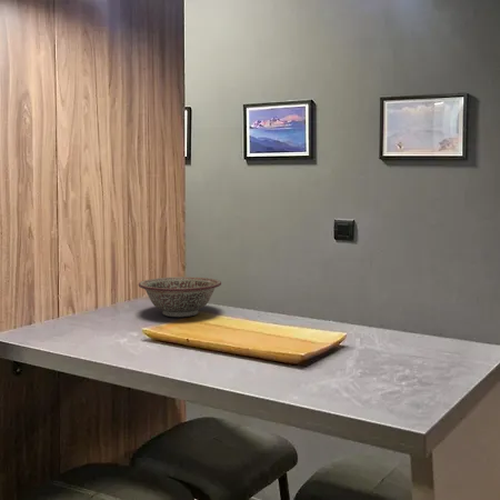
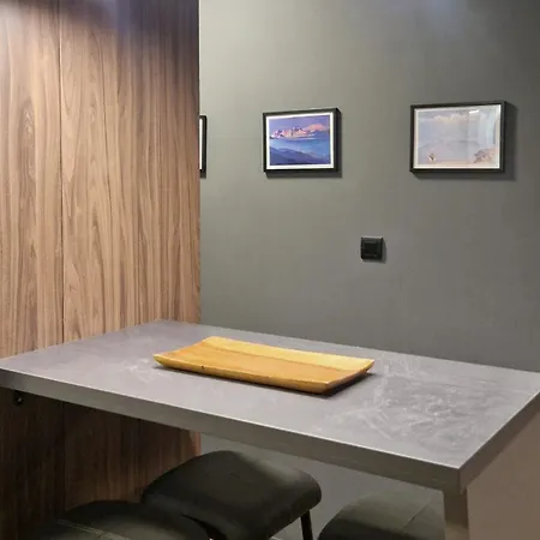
- decorative bowl (180, 298)
